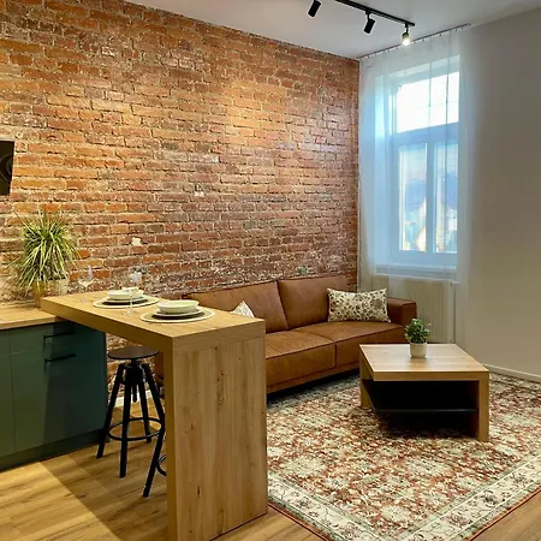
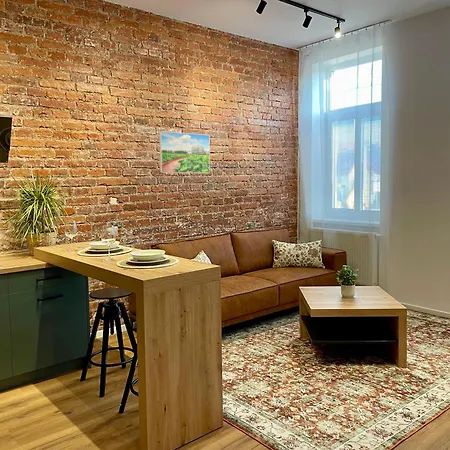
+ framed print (185, 153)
